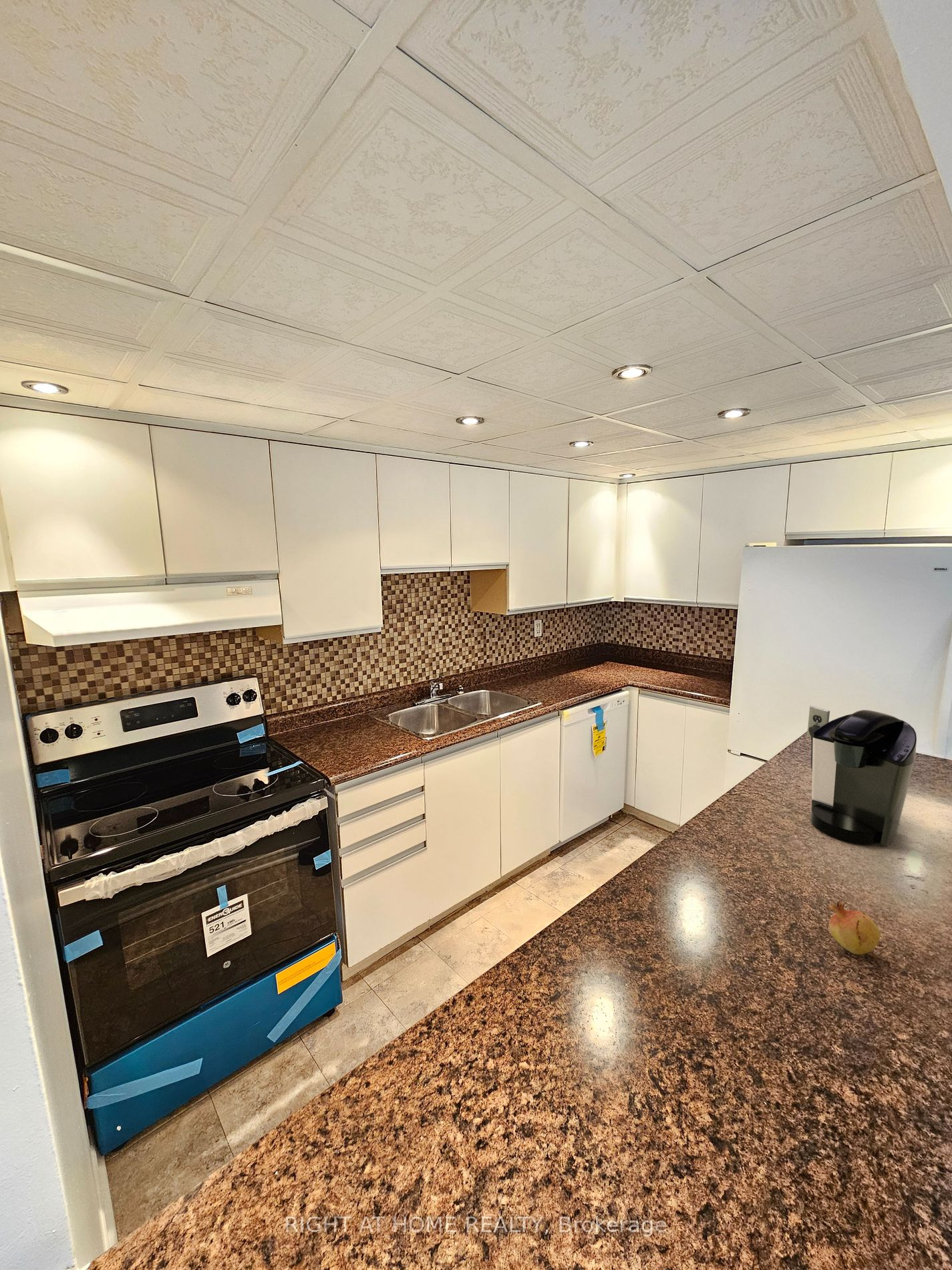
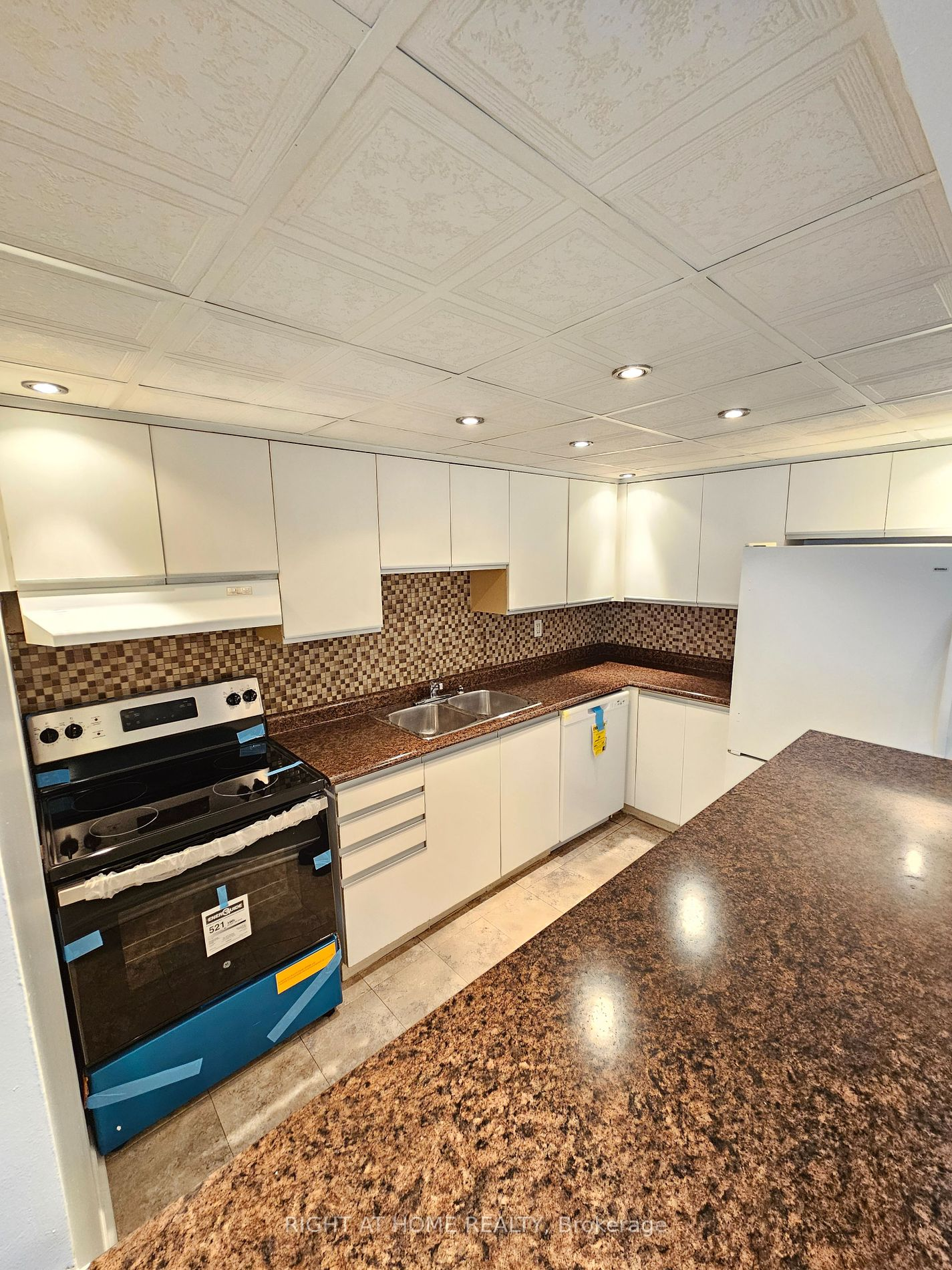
- fruit (853, 928)
- coffee maker (838, 761)
